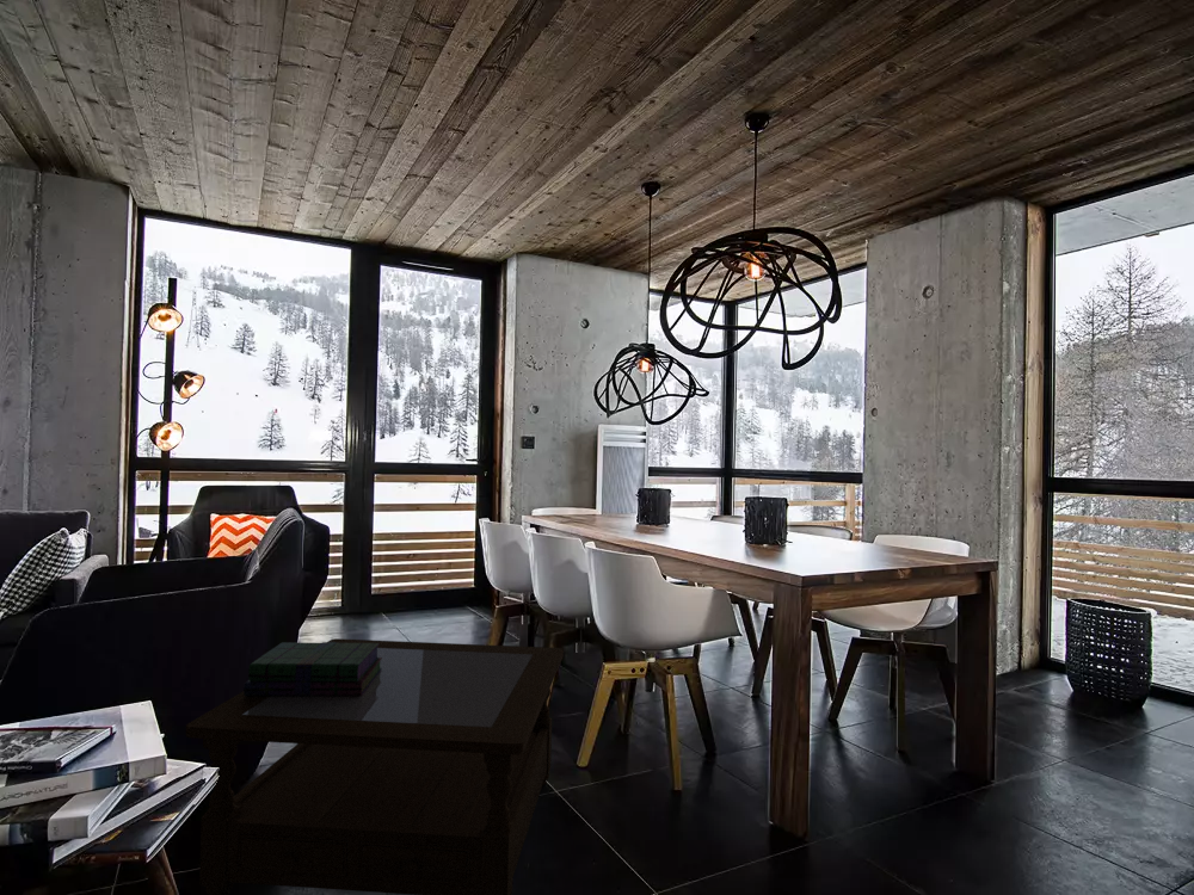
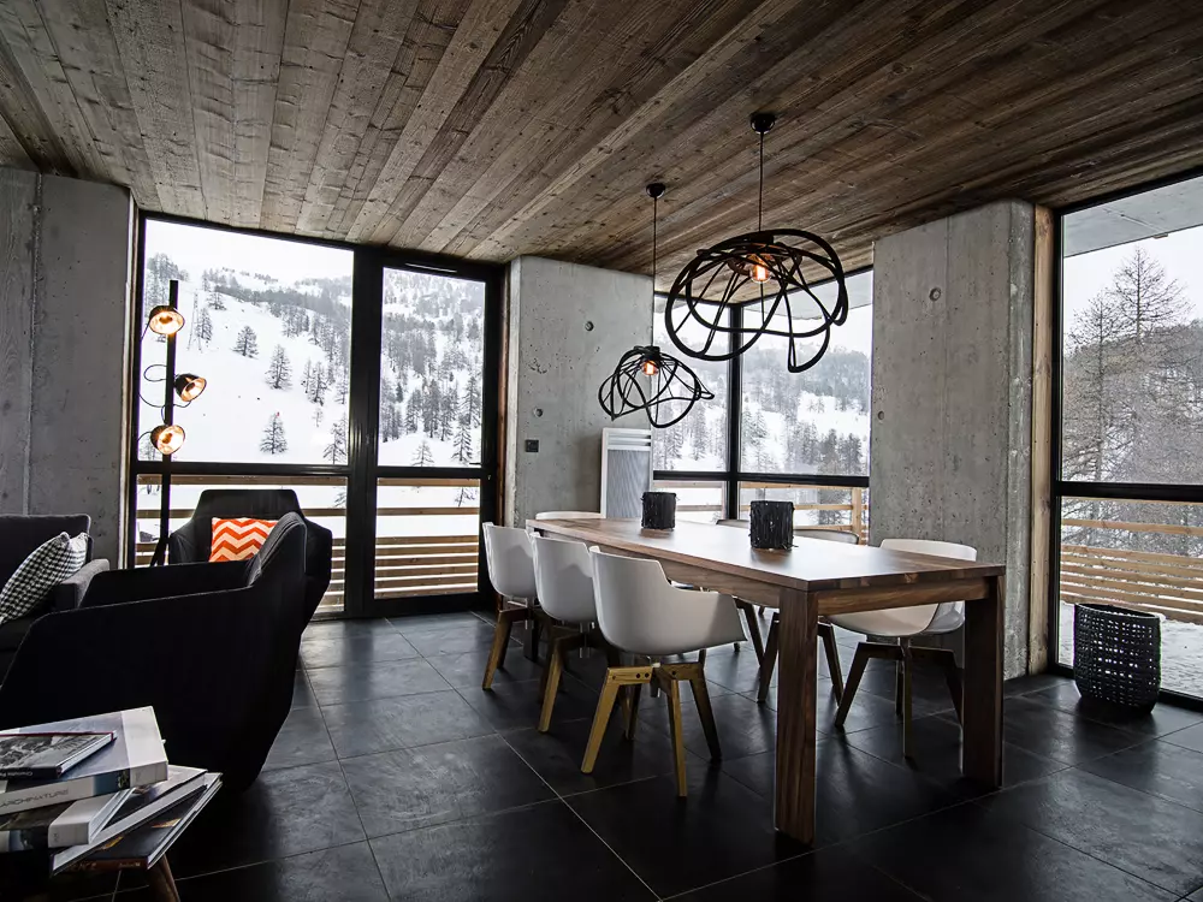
- stack of books (318, 667)
- coffee table (406, 755)
